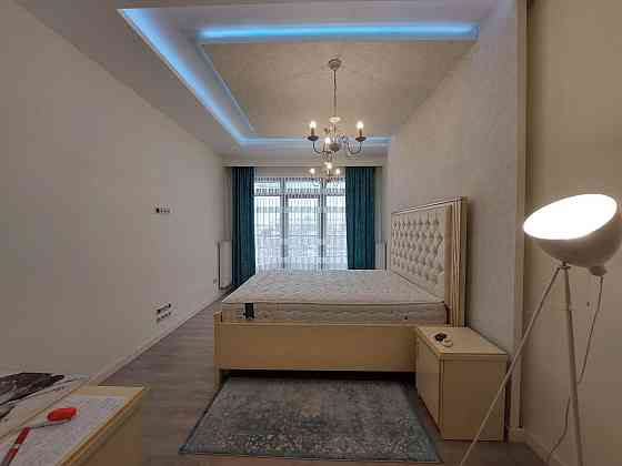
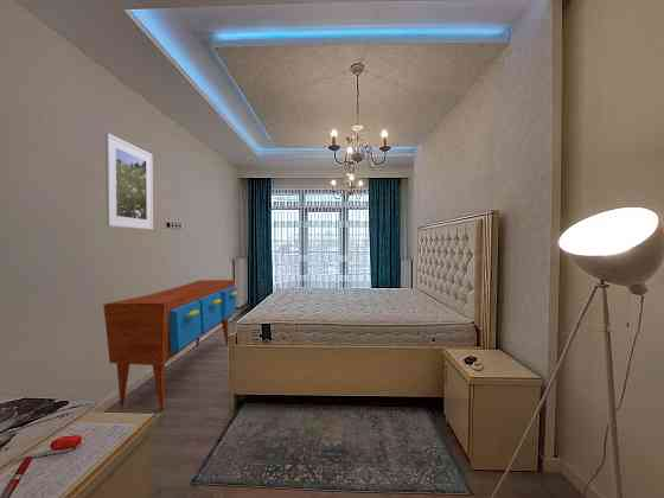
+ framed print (132, 186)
+ sideboard (191, 328)
